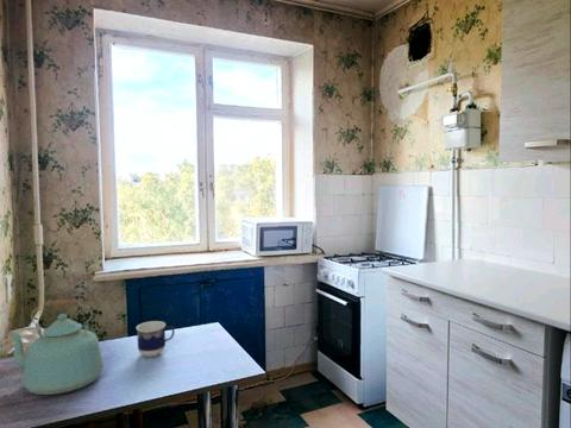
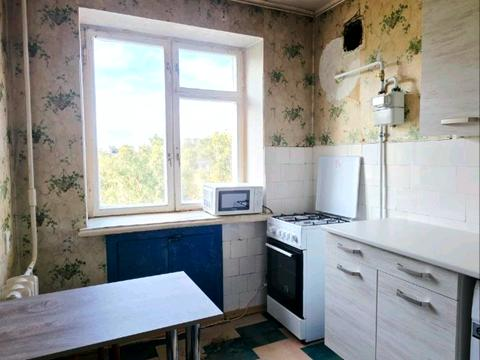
- kettle (55, 340)
- cup (156, 339)
